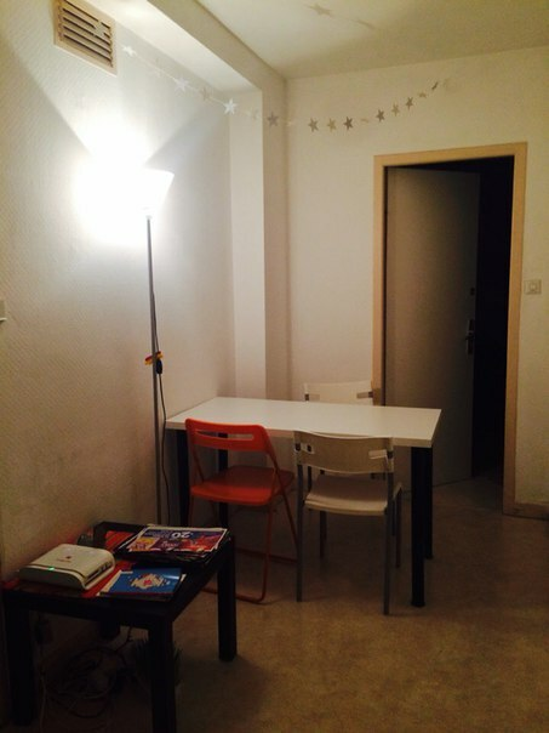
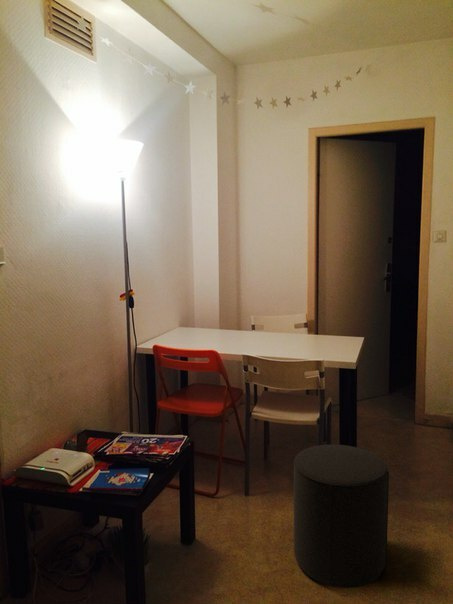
+ stool (339, 509)
